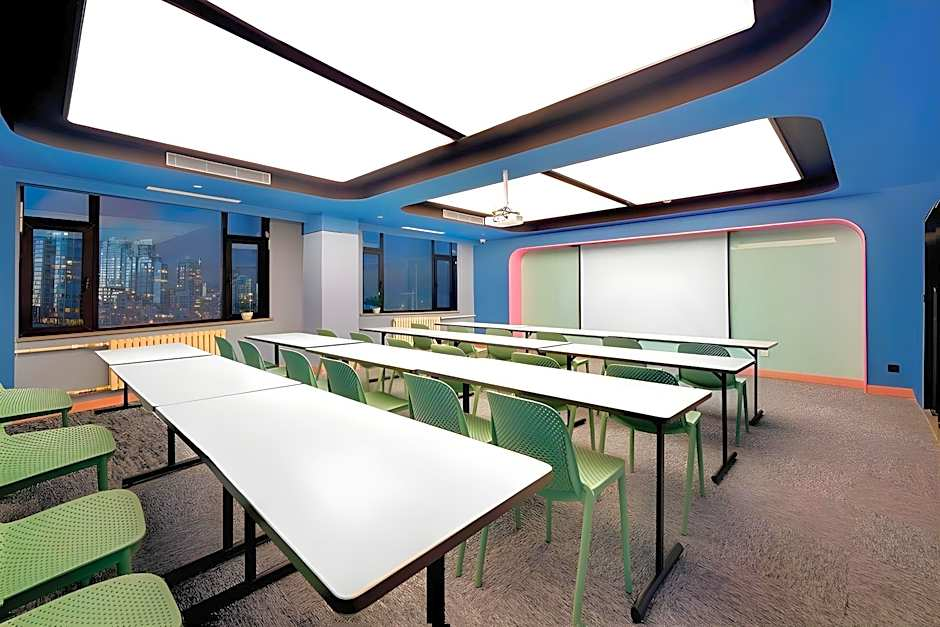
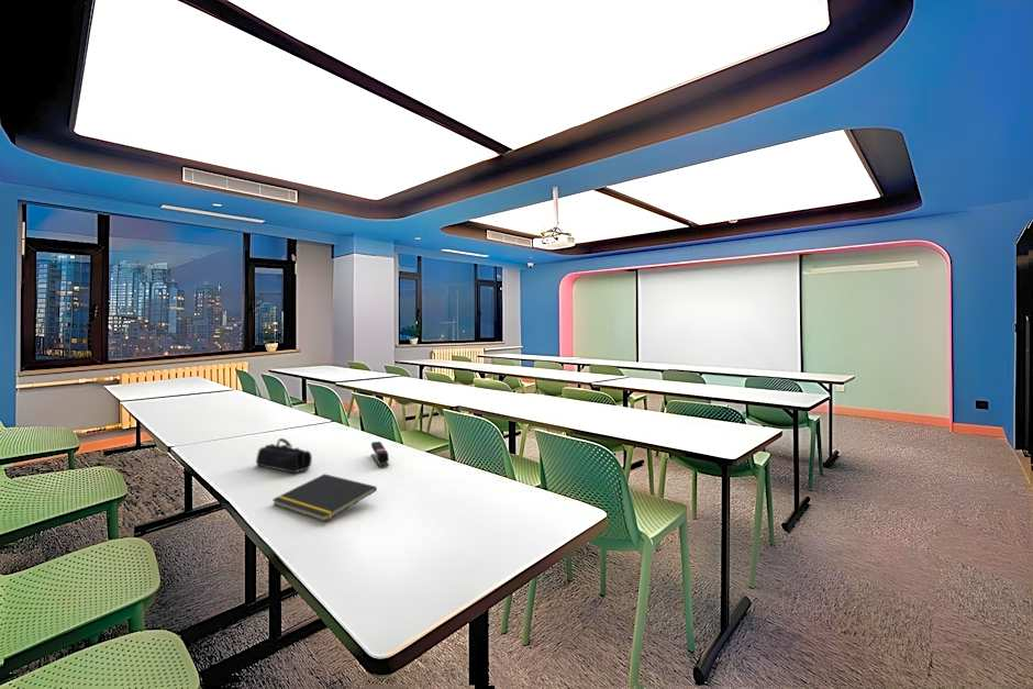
+ notepad (324, 494)
+ pencil case (284, 453)
+ stapler (379, 453)
